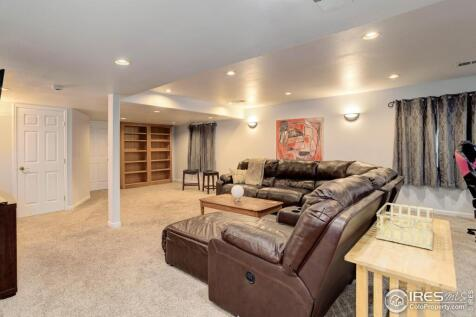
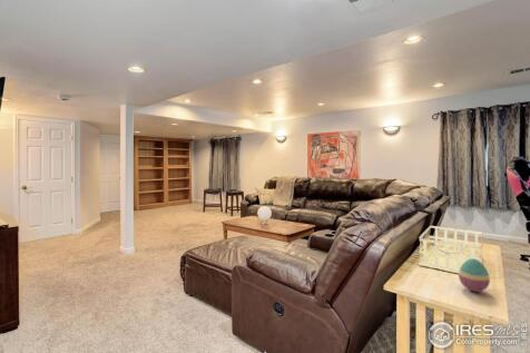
+ decorative egg (473, 274)
